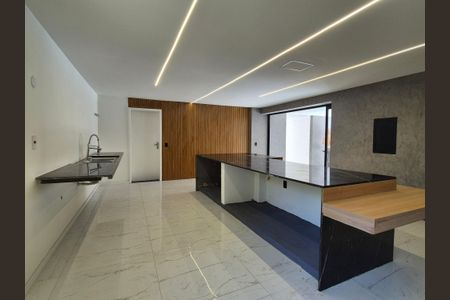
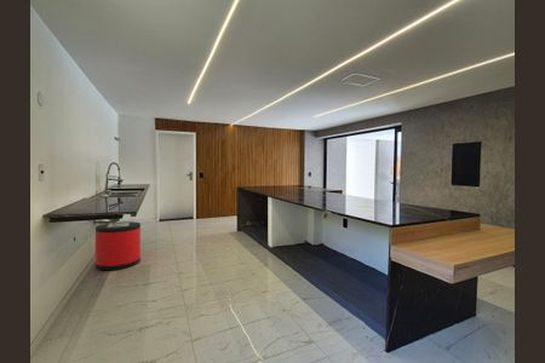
+ trash can (119, 243)
